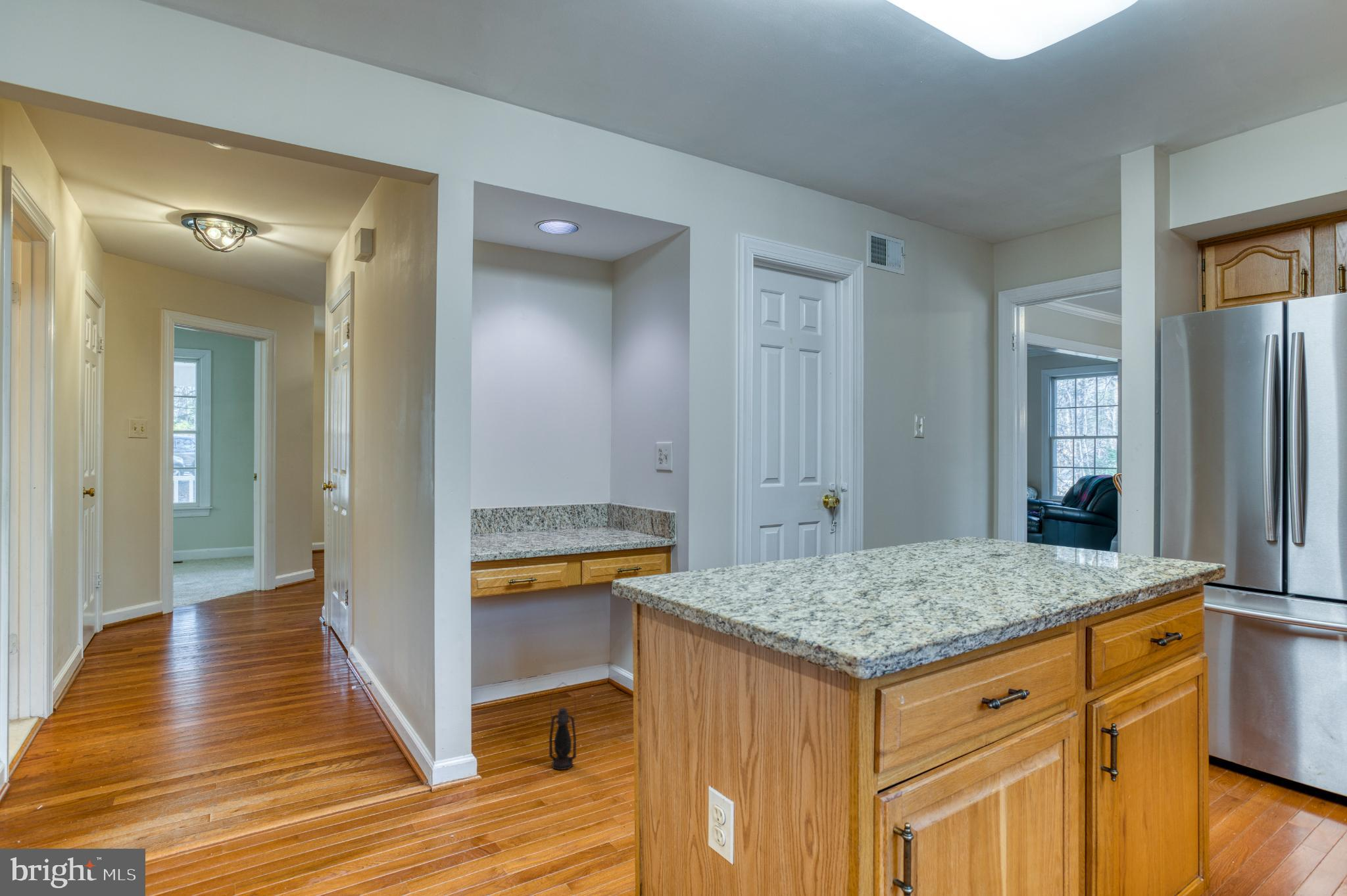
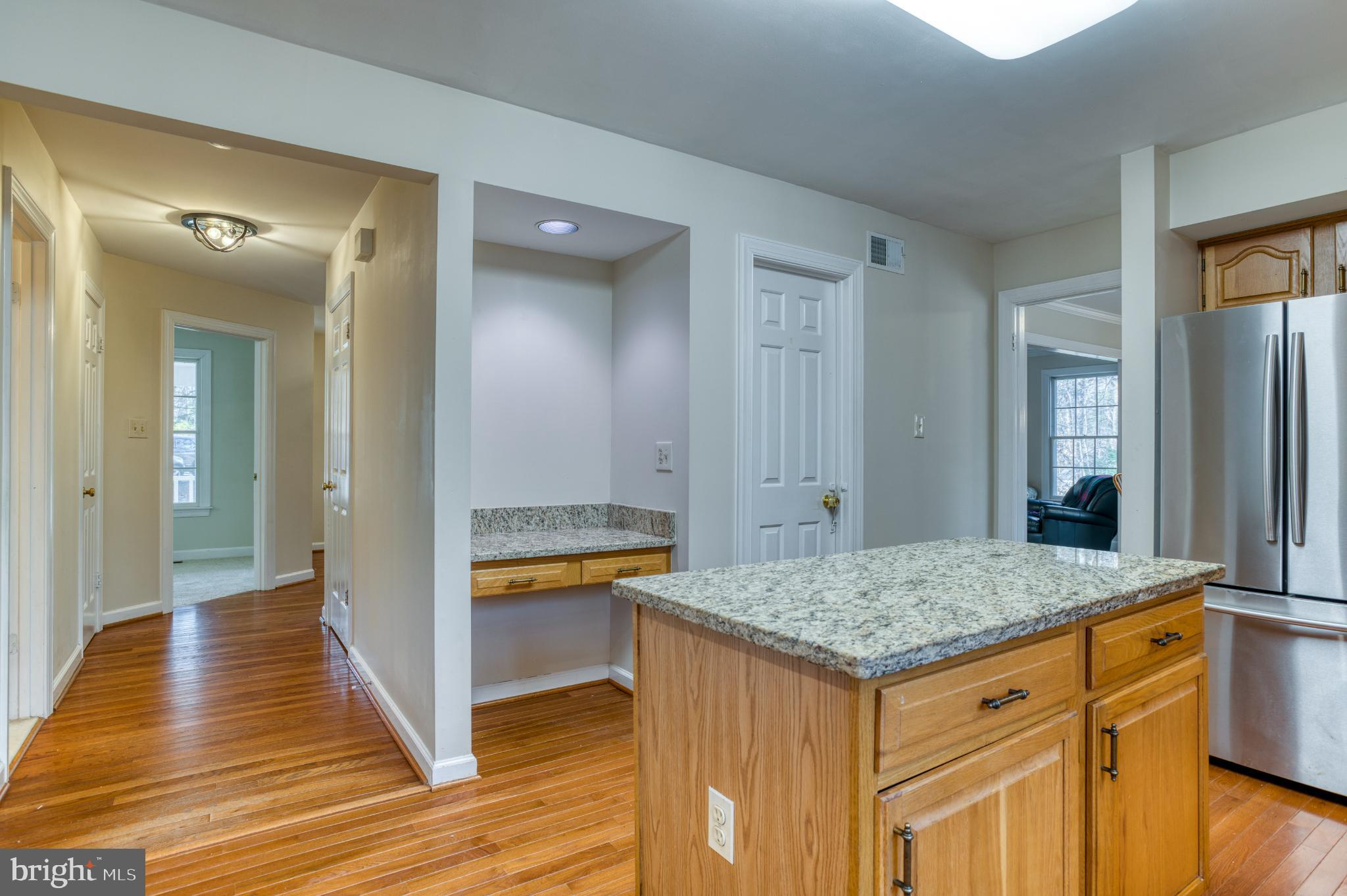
- lantern (562, 724)
